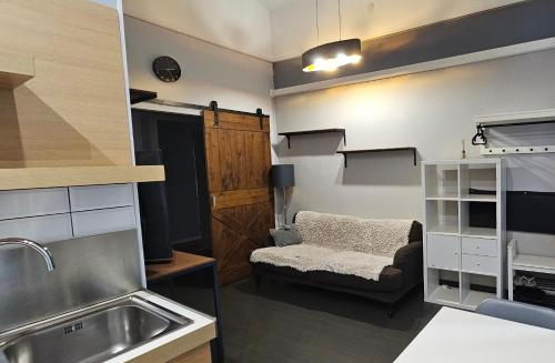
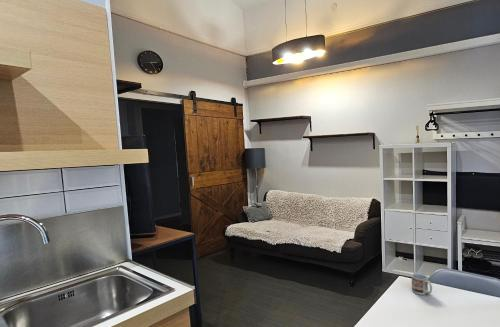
+ cup (422, 284)
